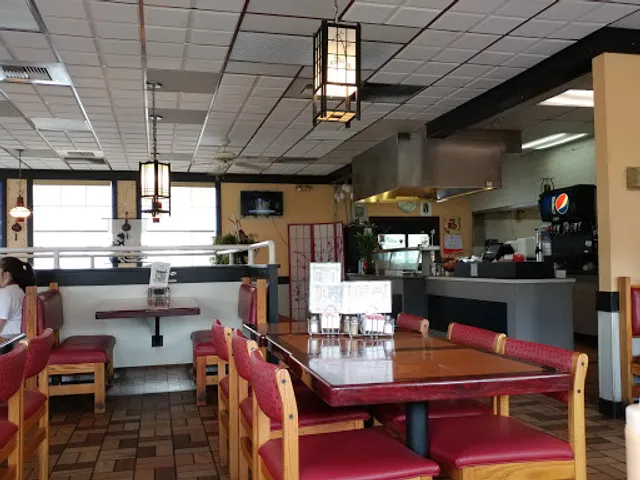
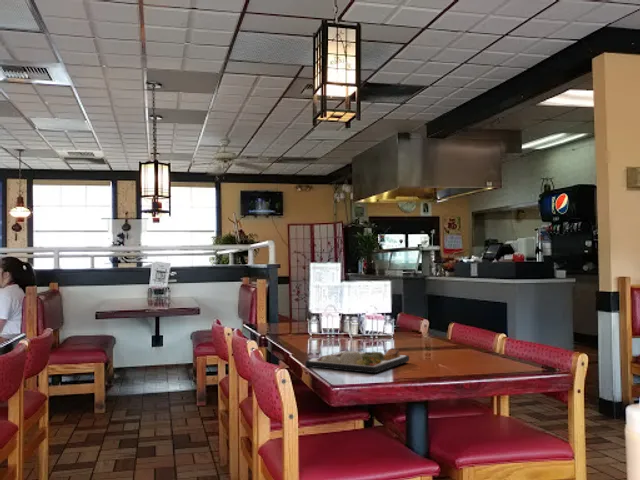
+ dinner plate (358, 357)
